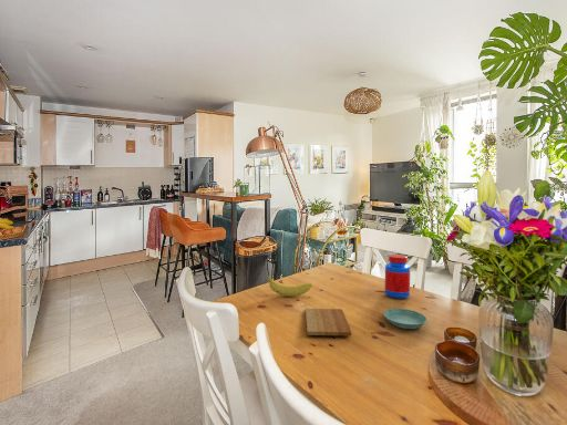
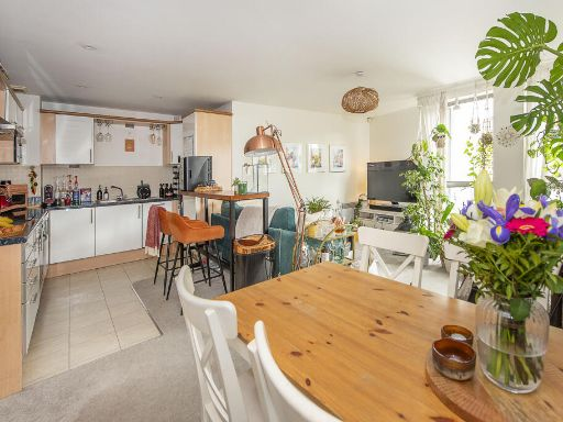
- jar (396, 276)
- fruit (289, 286)
- saucer (404, 319)
- cutting board (326, 320)
